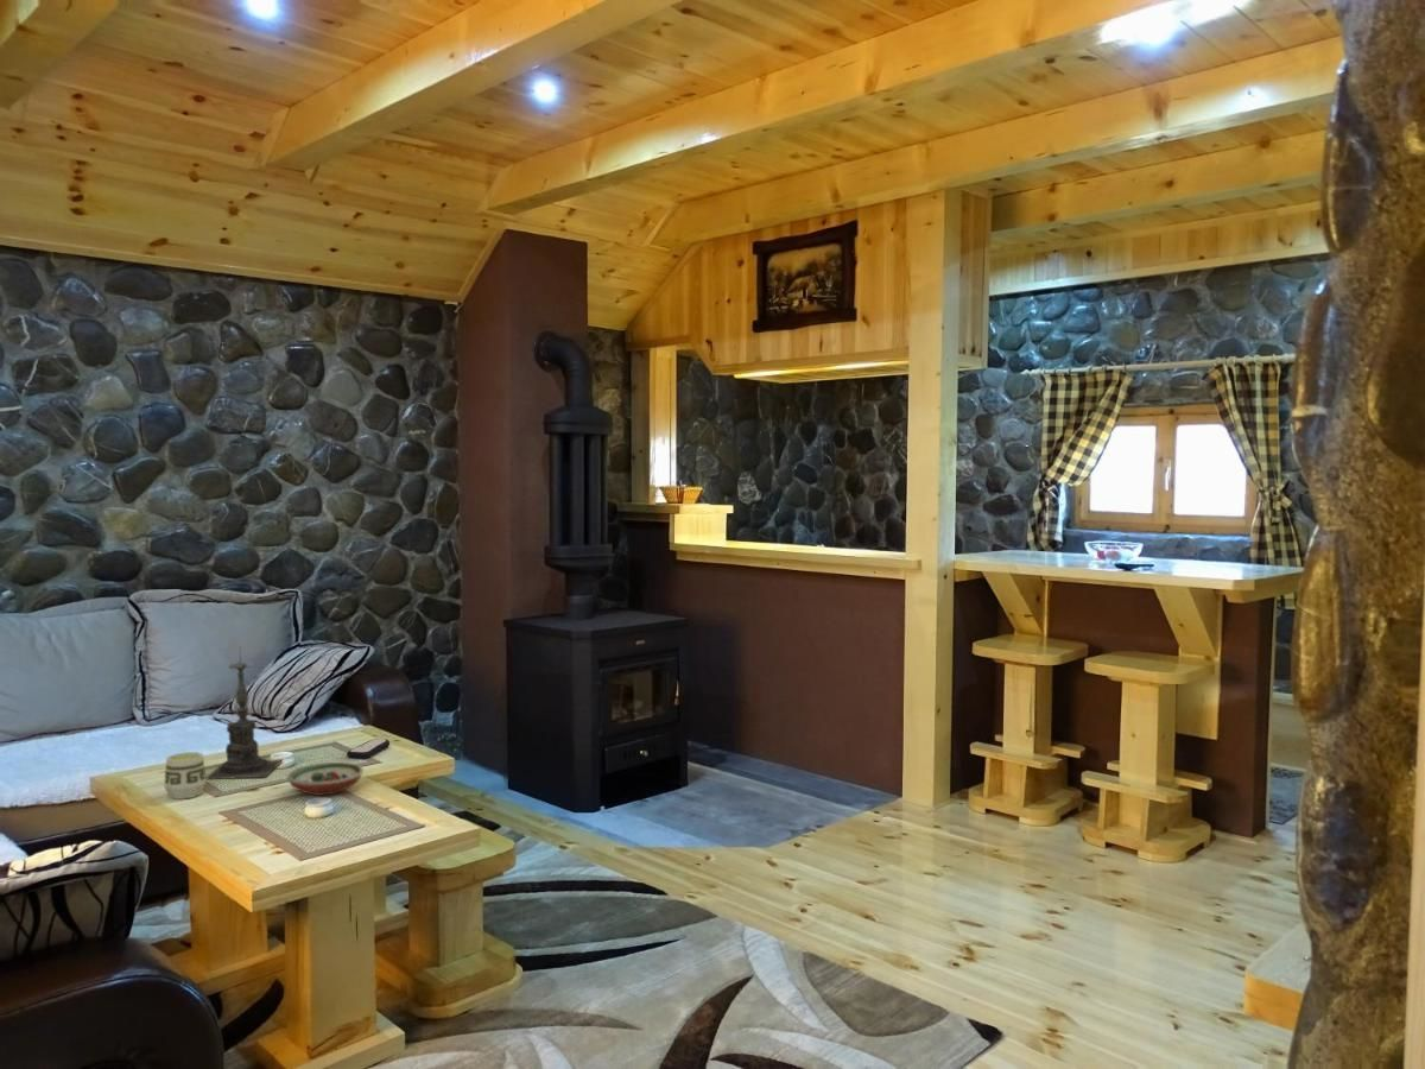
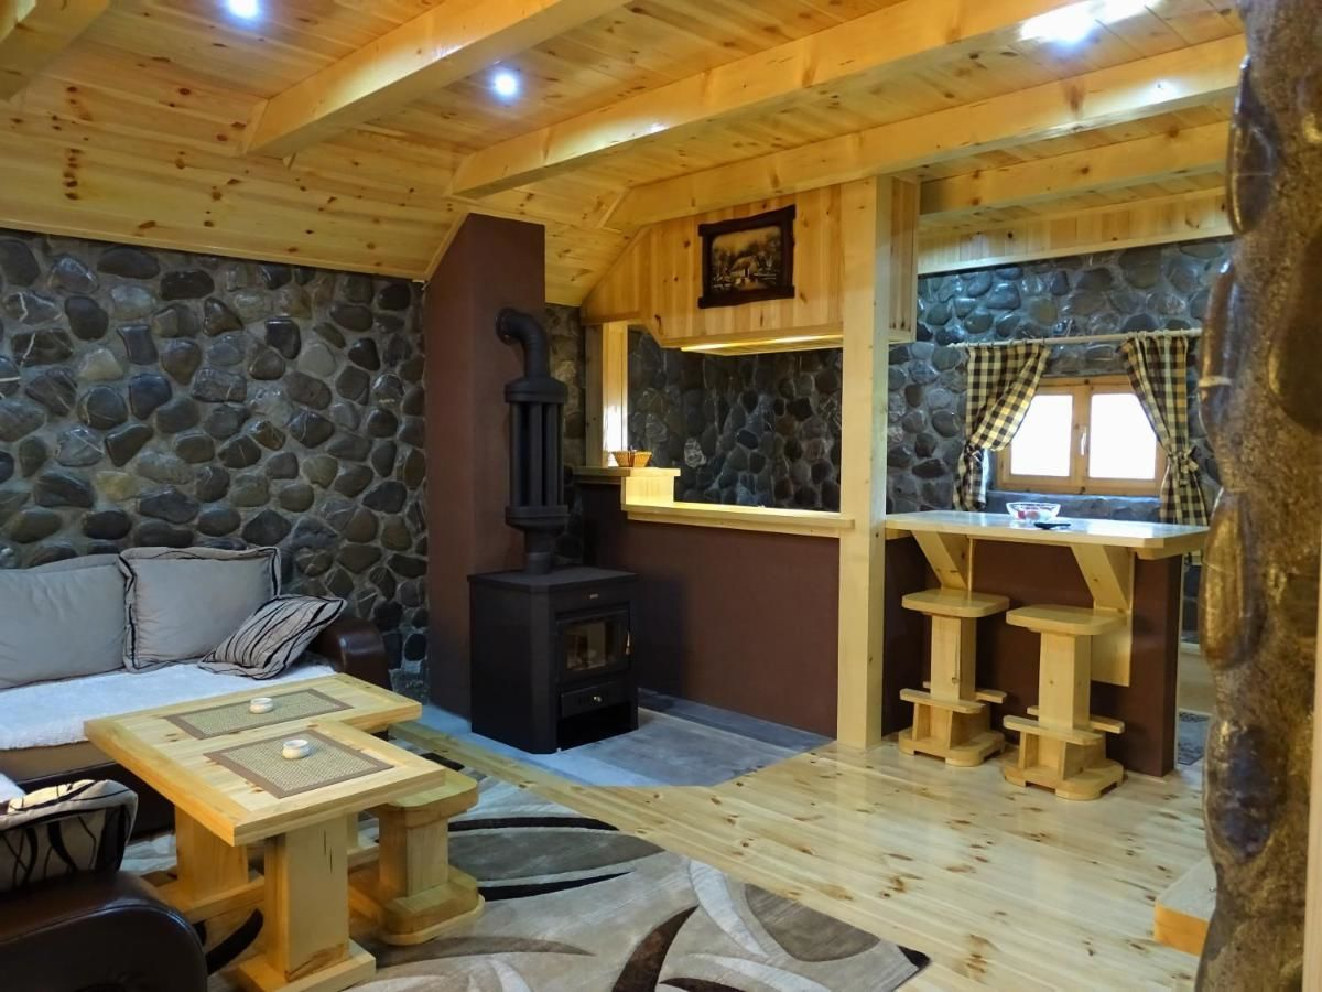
- candle holder (243, 708)
- cup (185, 774)
- decorative bowl (325, 780)
- remote control (369, 747)
